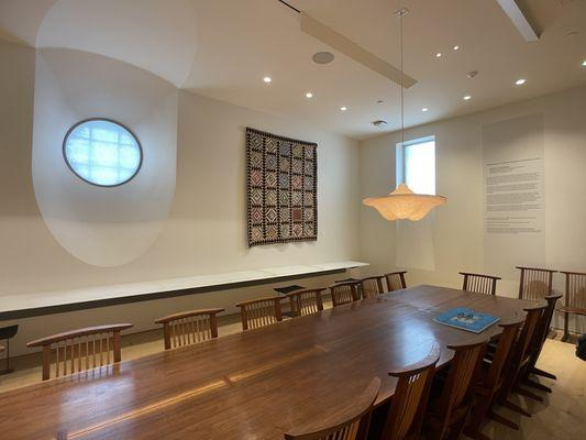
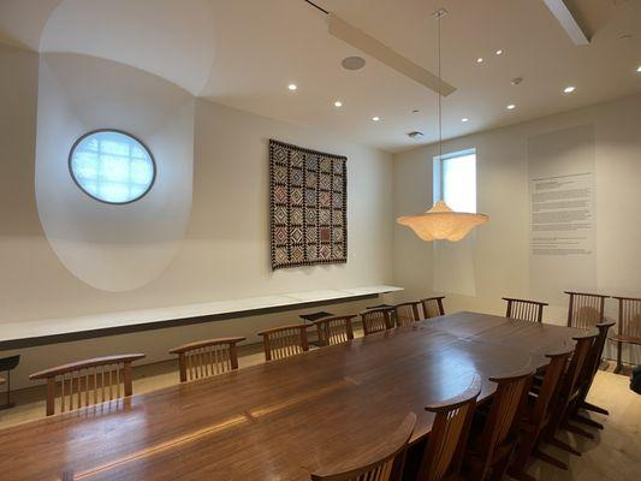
- board game (466, 316)
